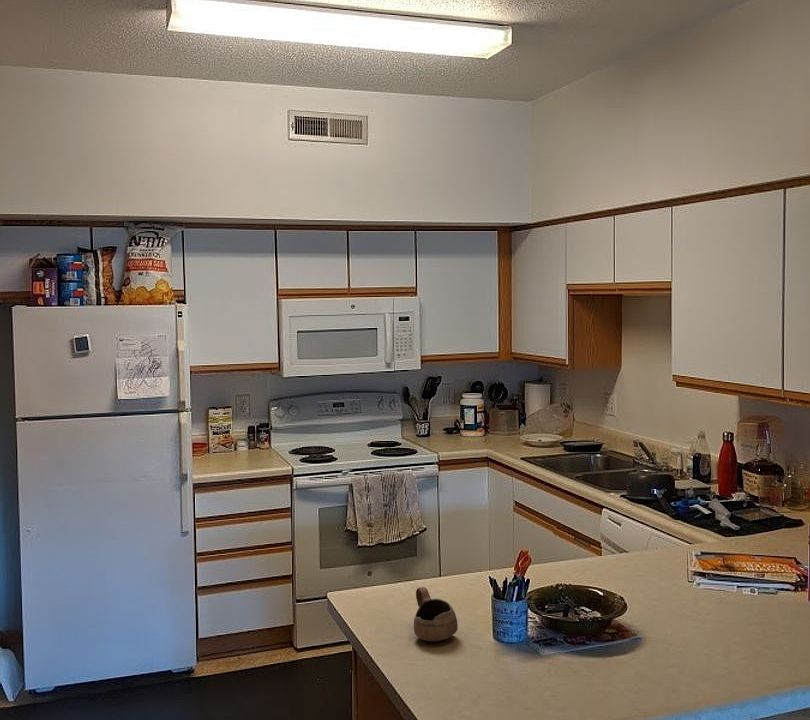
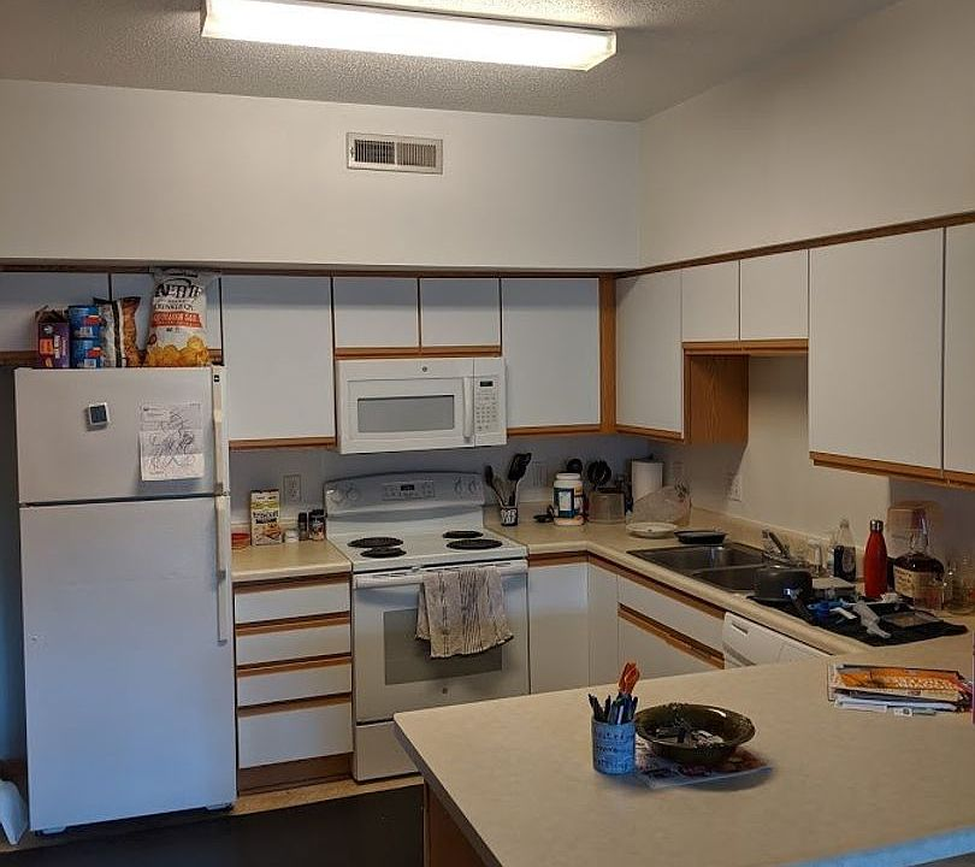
- cup (435, 614)
